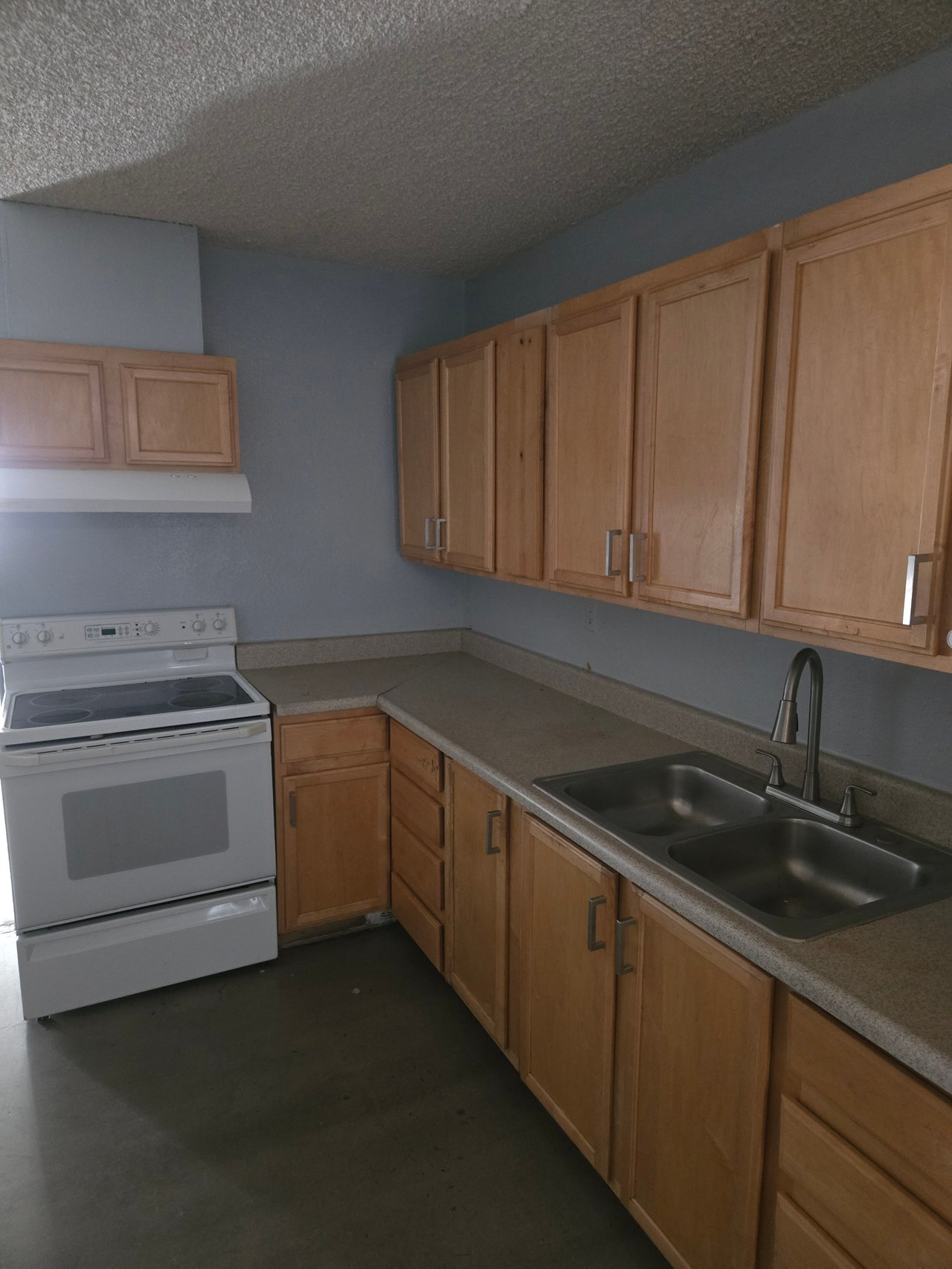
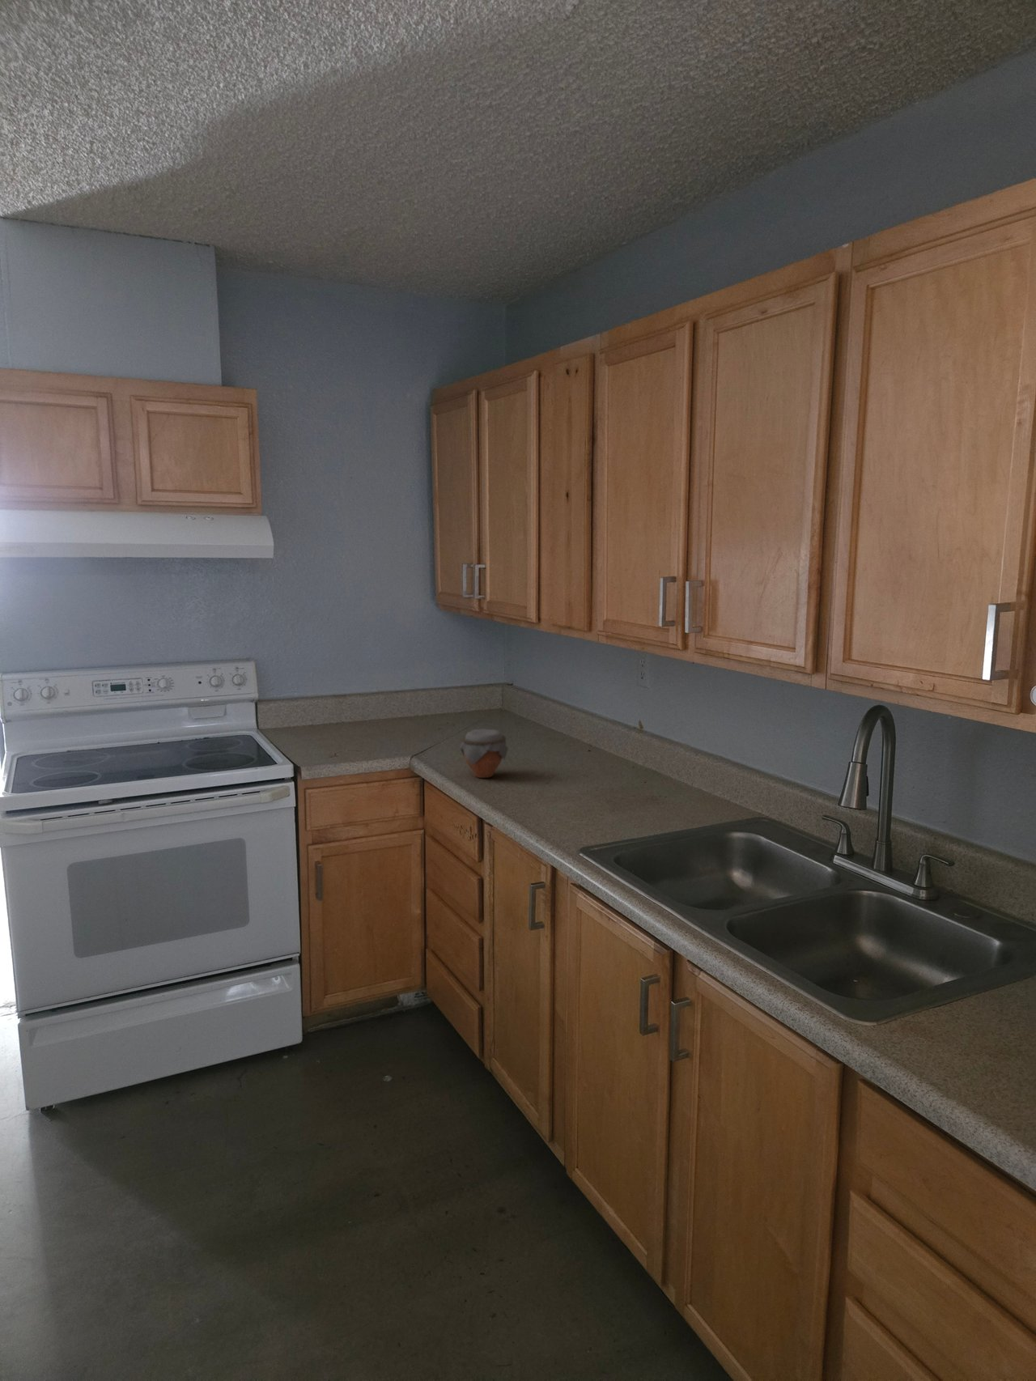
+ jar (483, 754)
